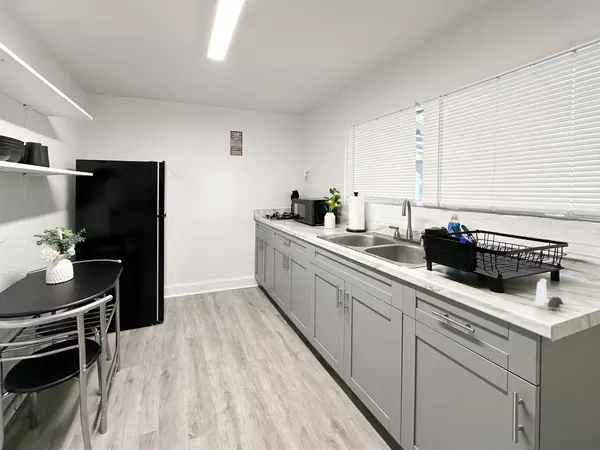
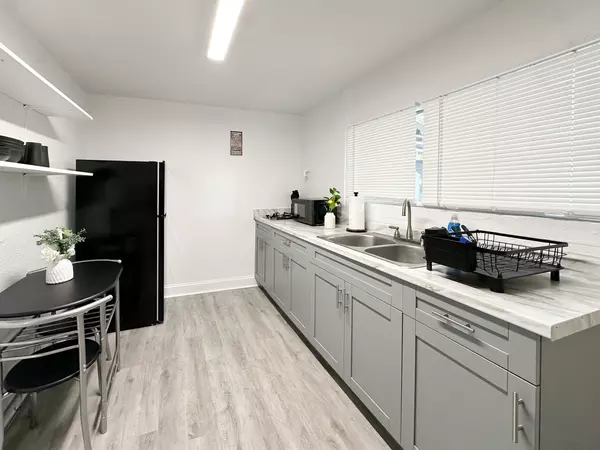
- salt and pepper shaker set (546, 291)
